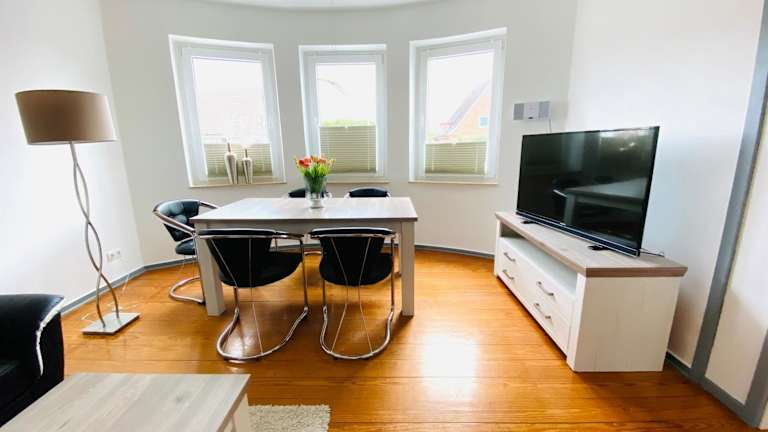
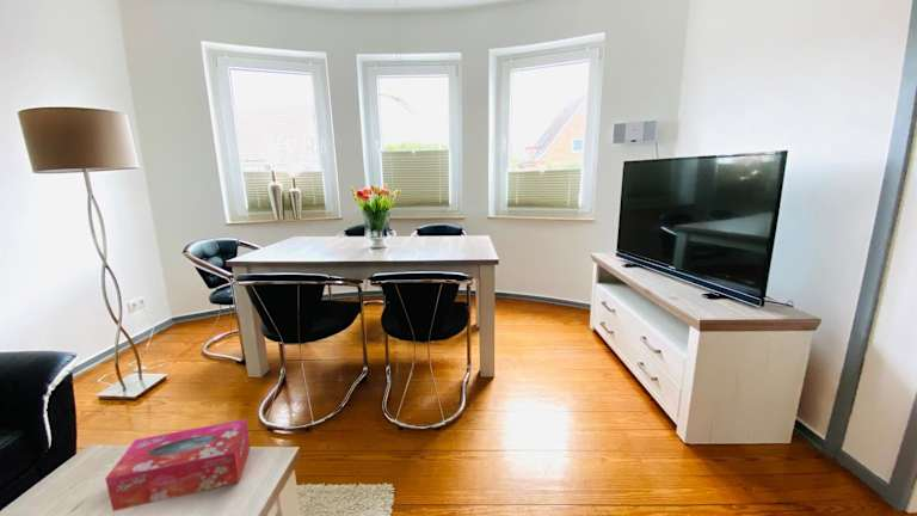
+ tissue box (186, 460)
